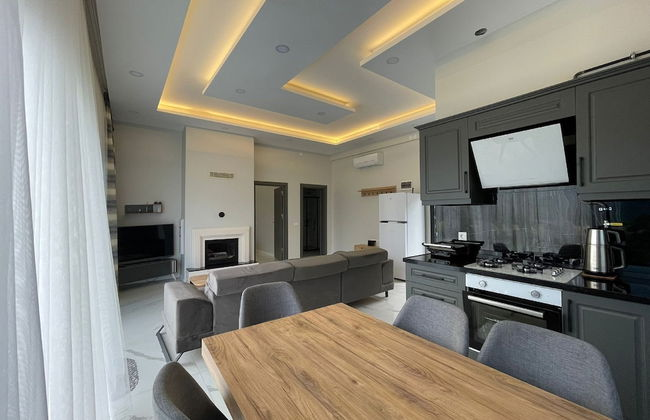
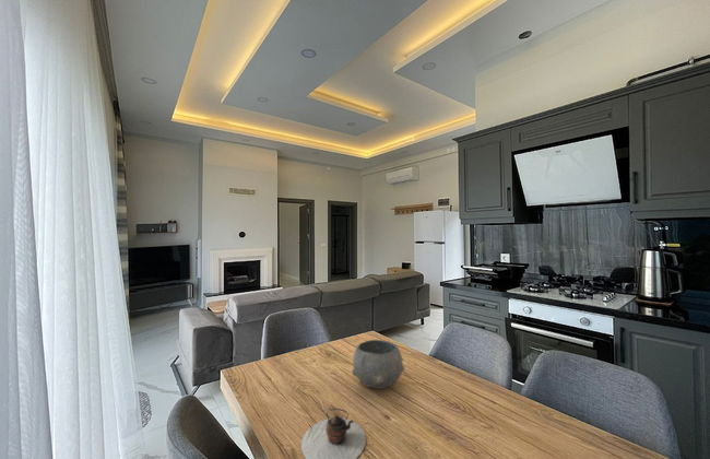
+ bowl (377, 364)
+ teapot (333, 425)
